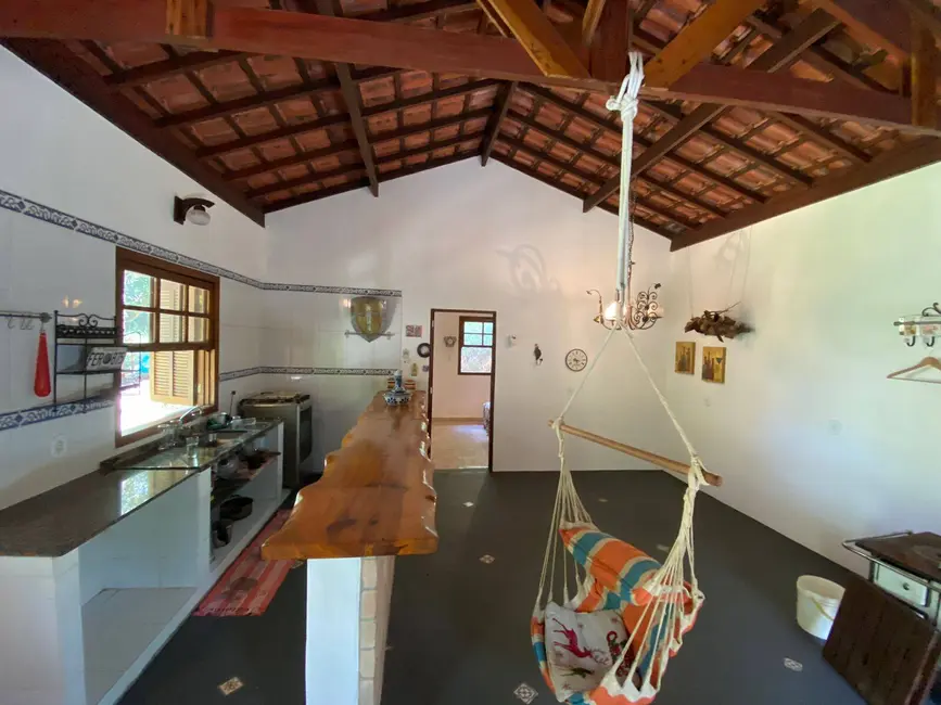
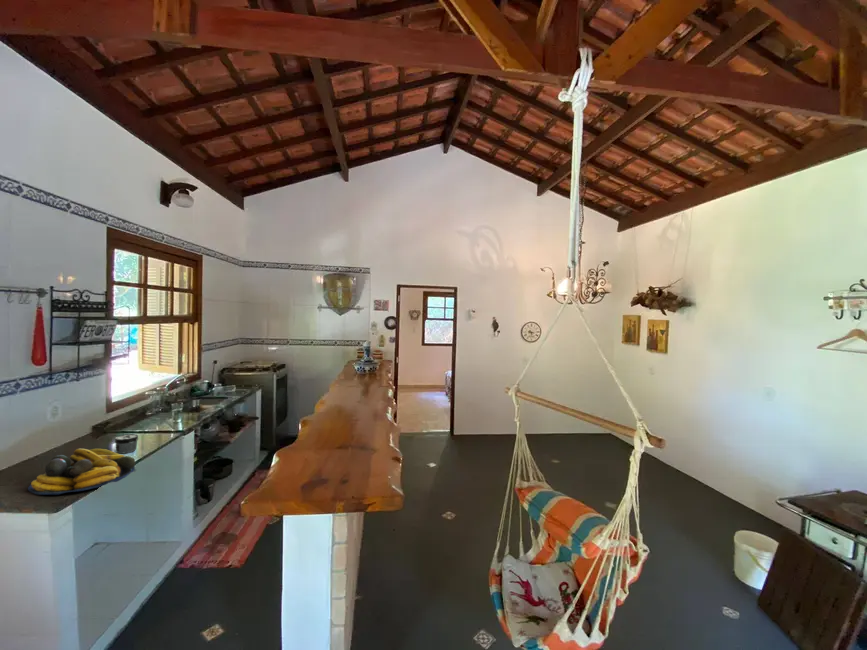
+ fruit bowl (84, 464)
+ jar (126, 443)
